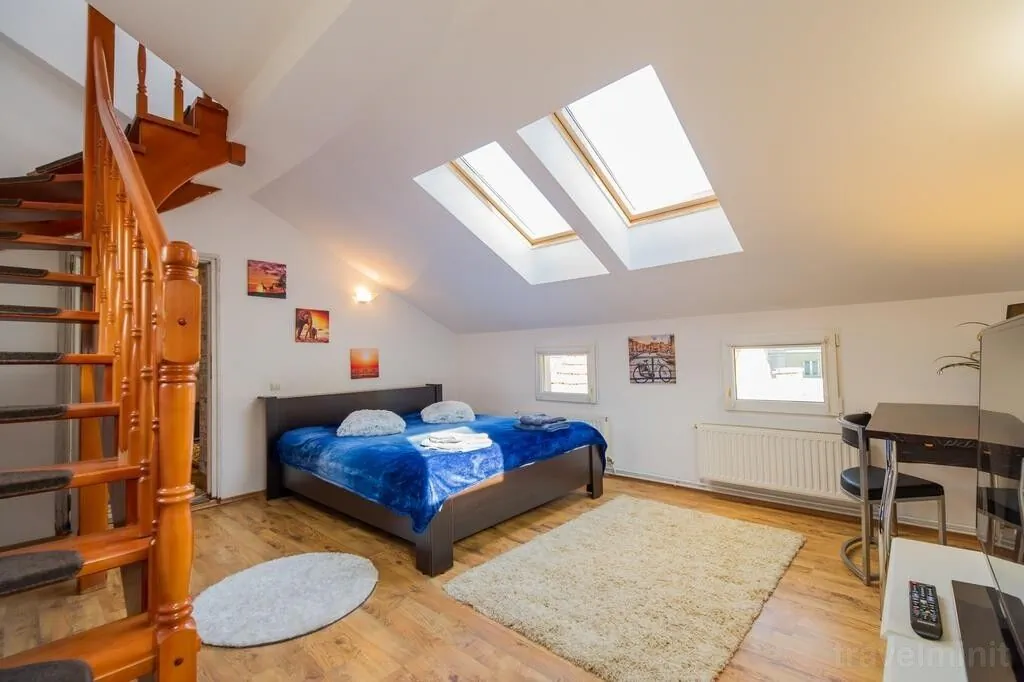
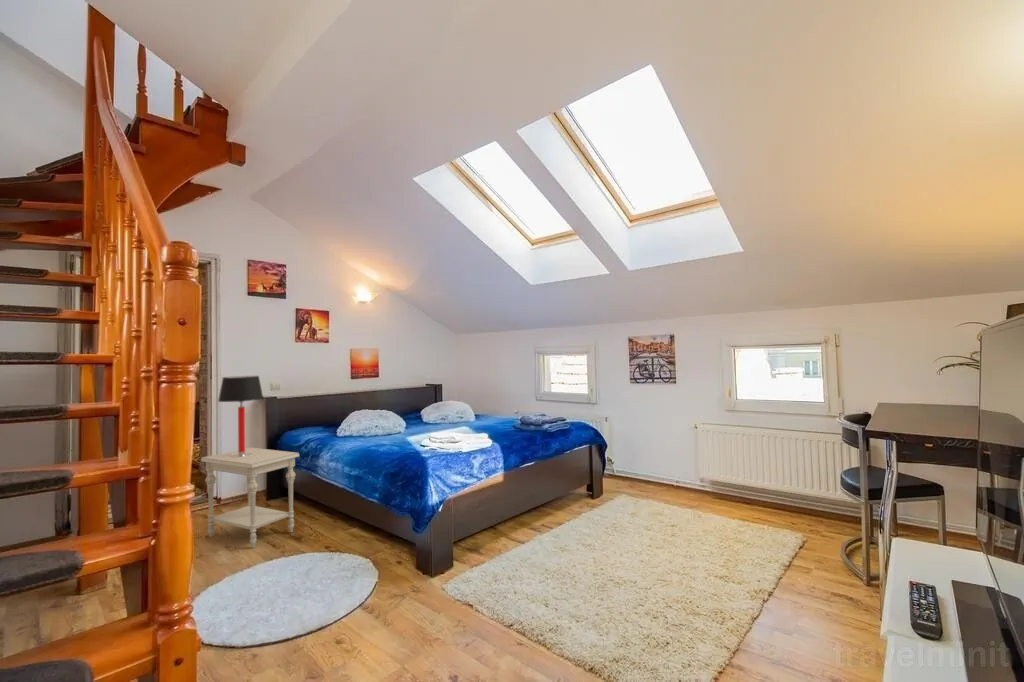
+ table lamp (241, 415)
+ side table (251, 494)
